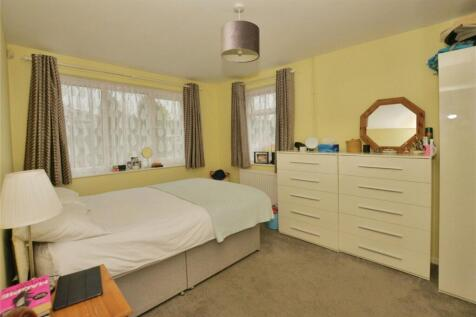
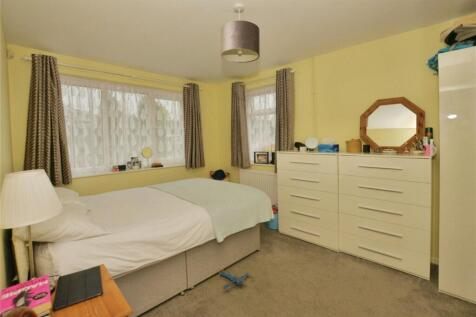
+ plush toy (231, 276)
